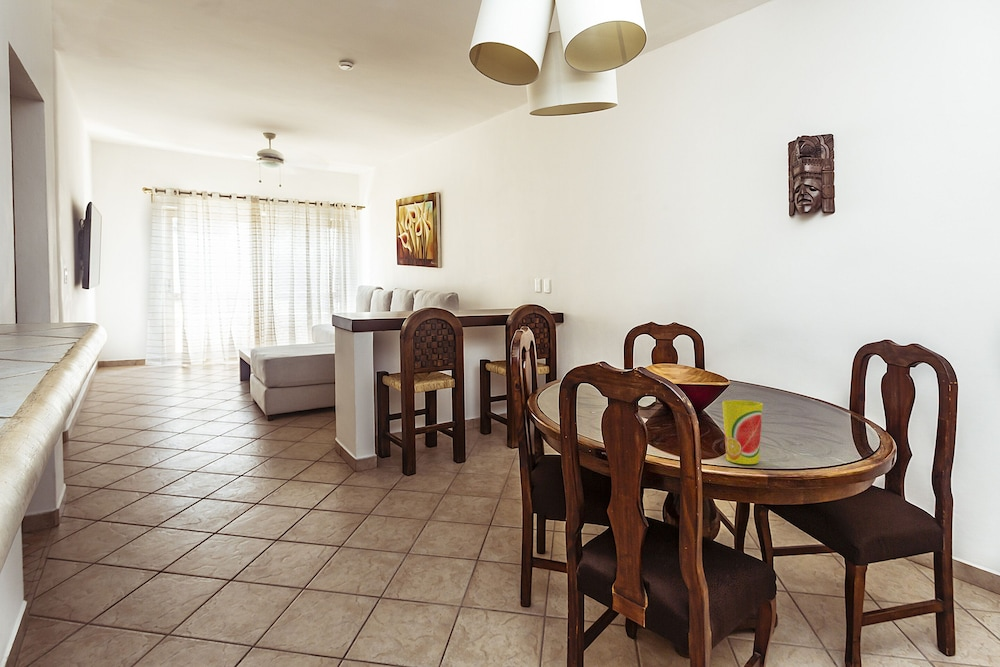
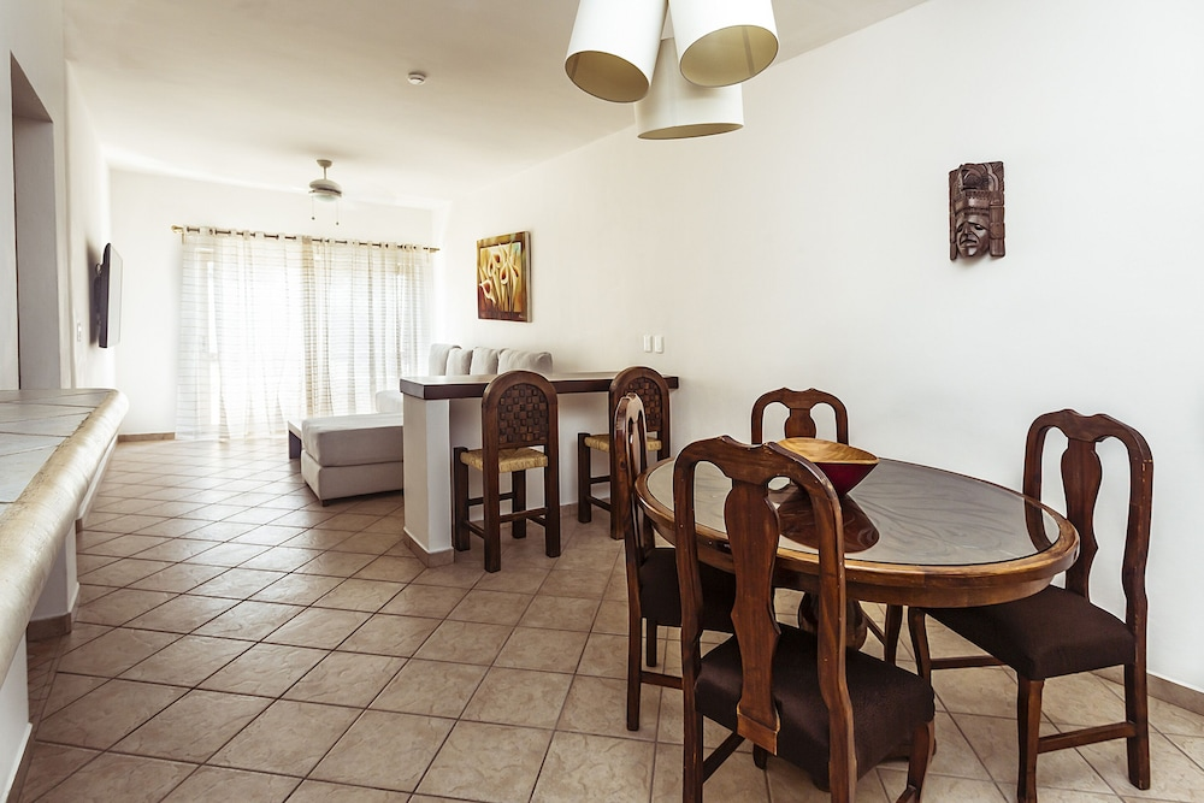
- cup (742, 431)
